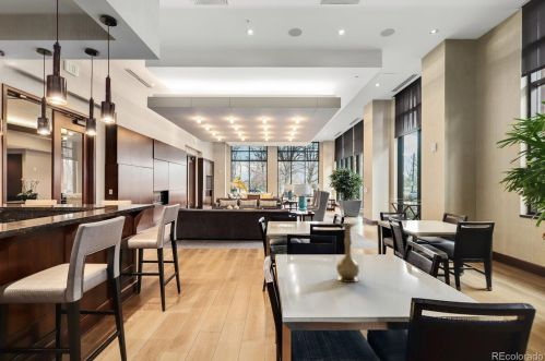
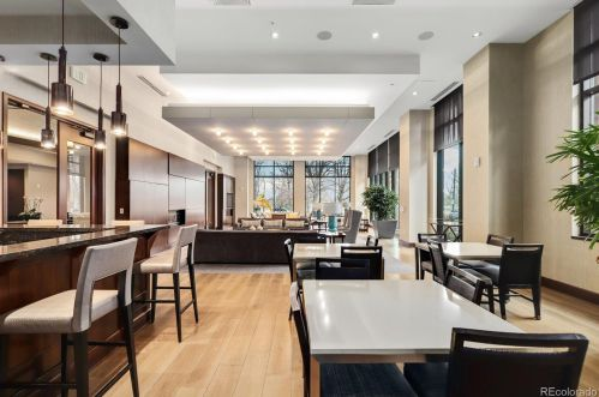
- vase (347, 251)
